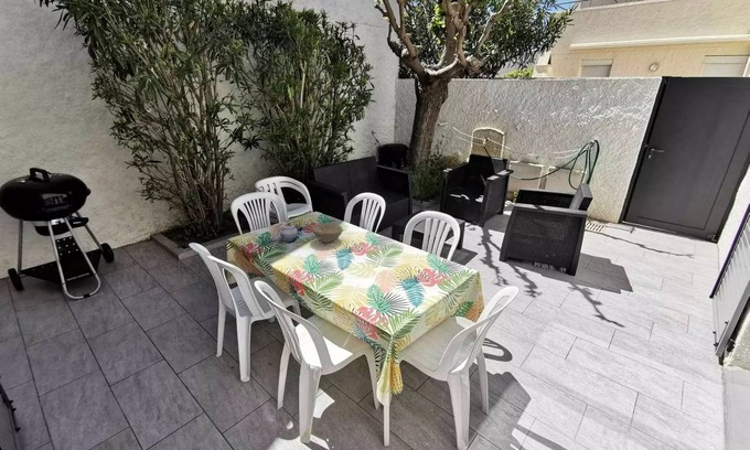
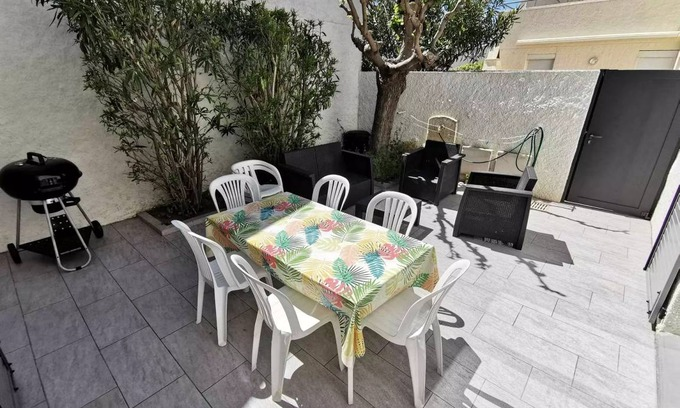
- teapot (288, 231)
- bowl (326, 234)
